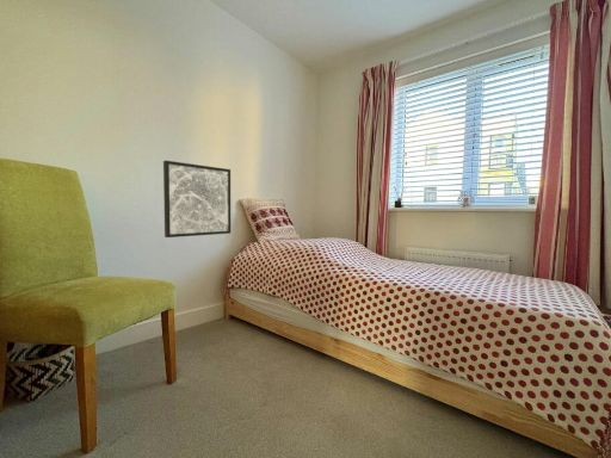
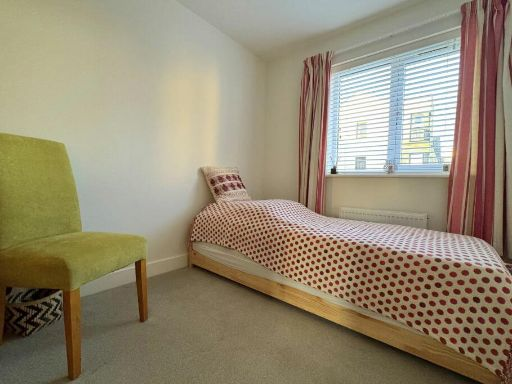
- wall art (199, 200)
